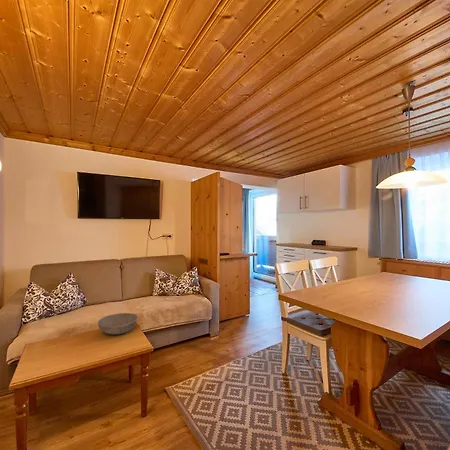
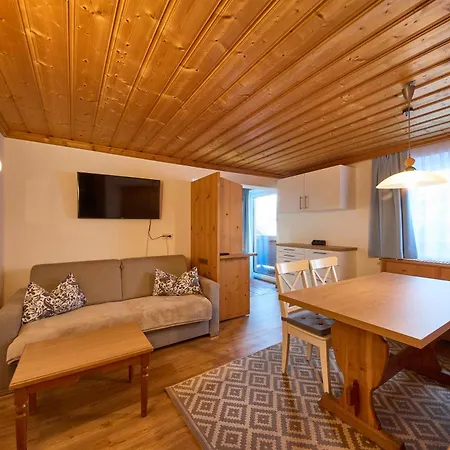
- bowl (118, 325)
